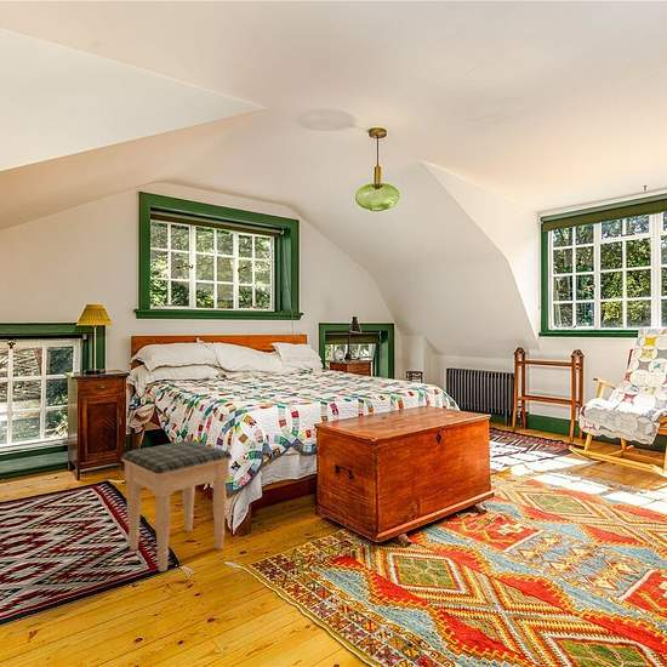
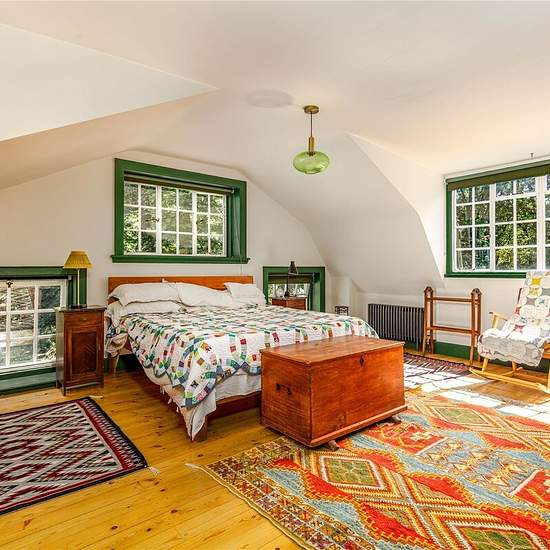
- footstool (172, 494)
